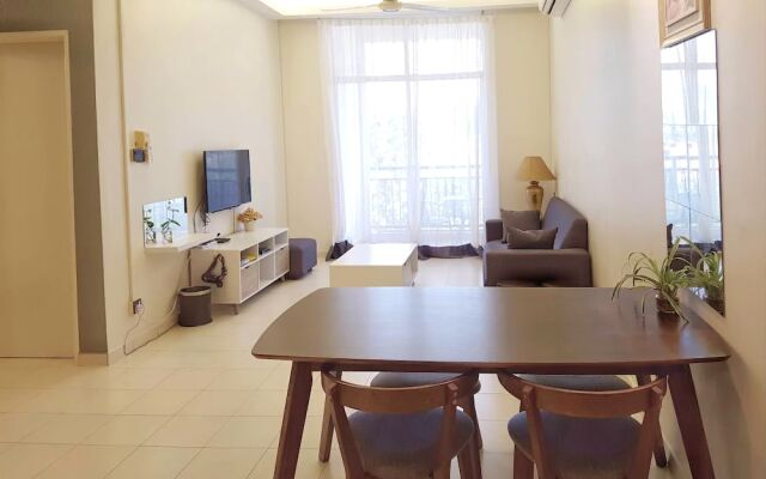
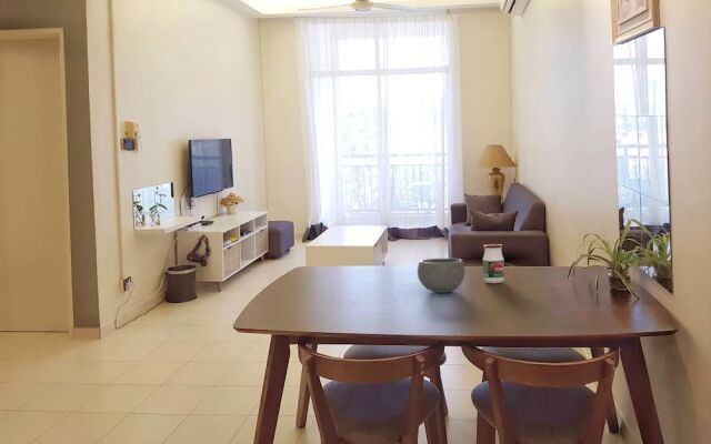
+ bowl (441, 275)
+ jar (493, 263)
